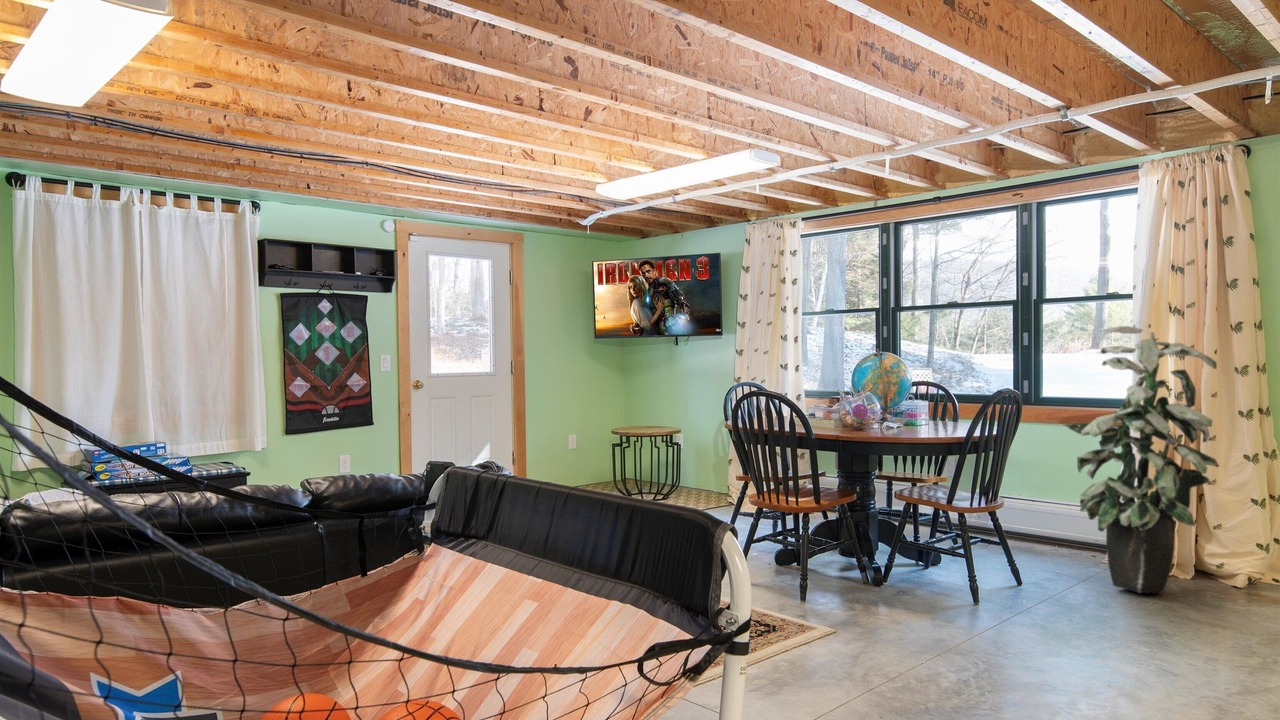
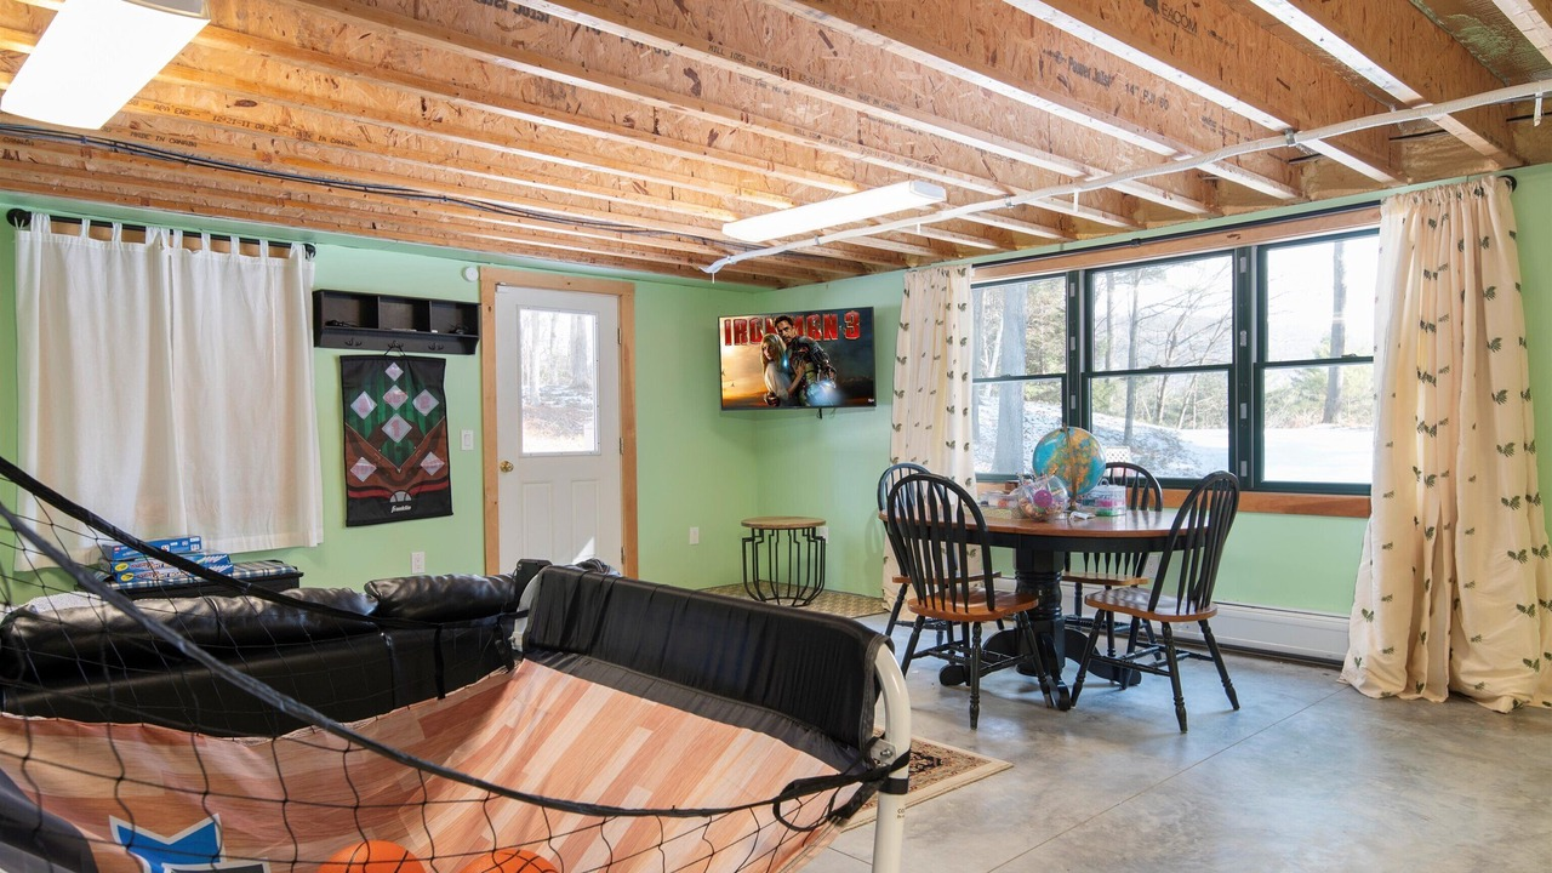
- indoor plant (1135, 457)
